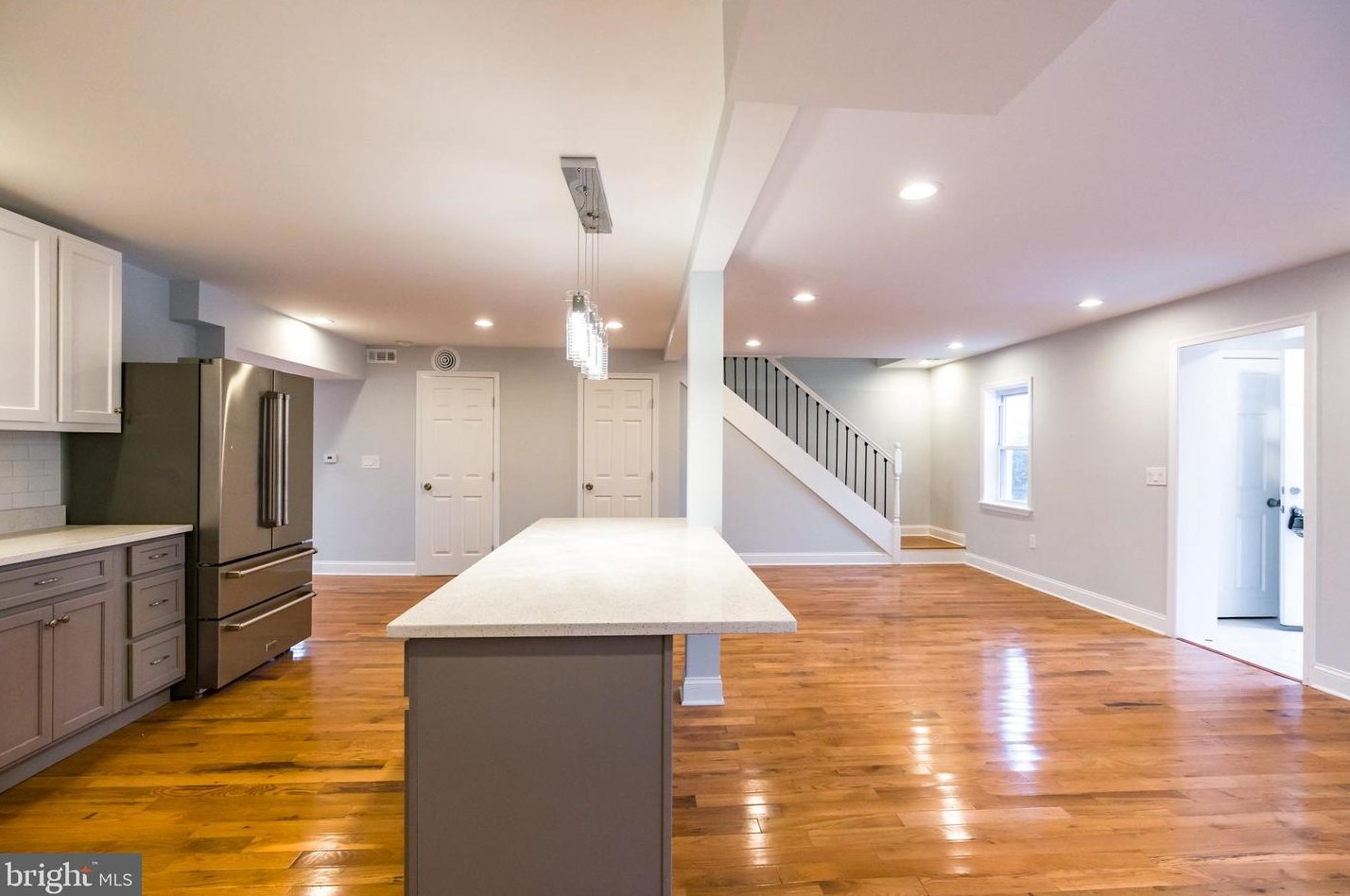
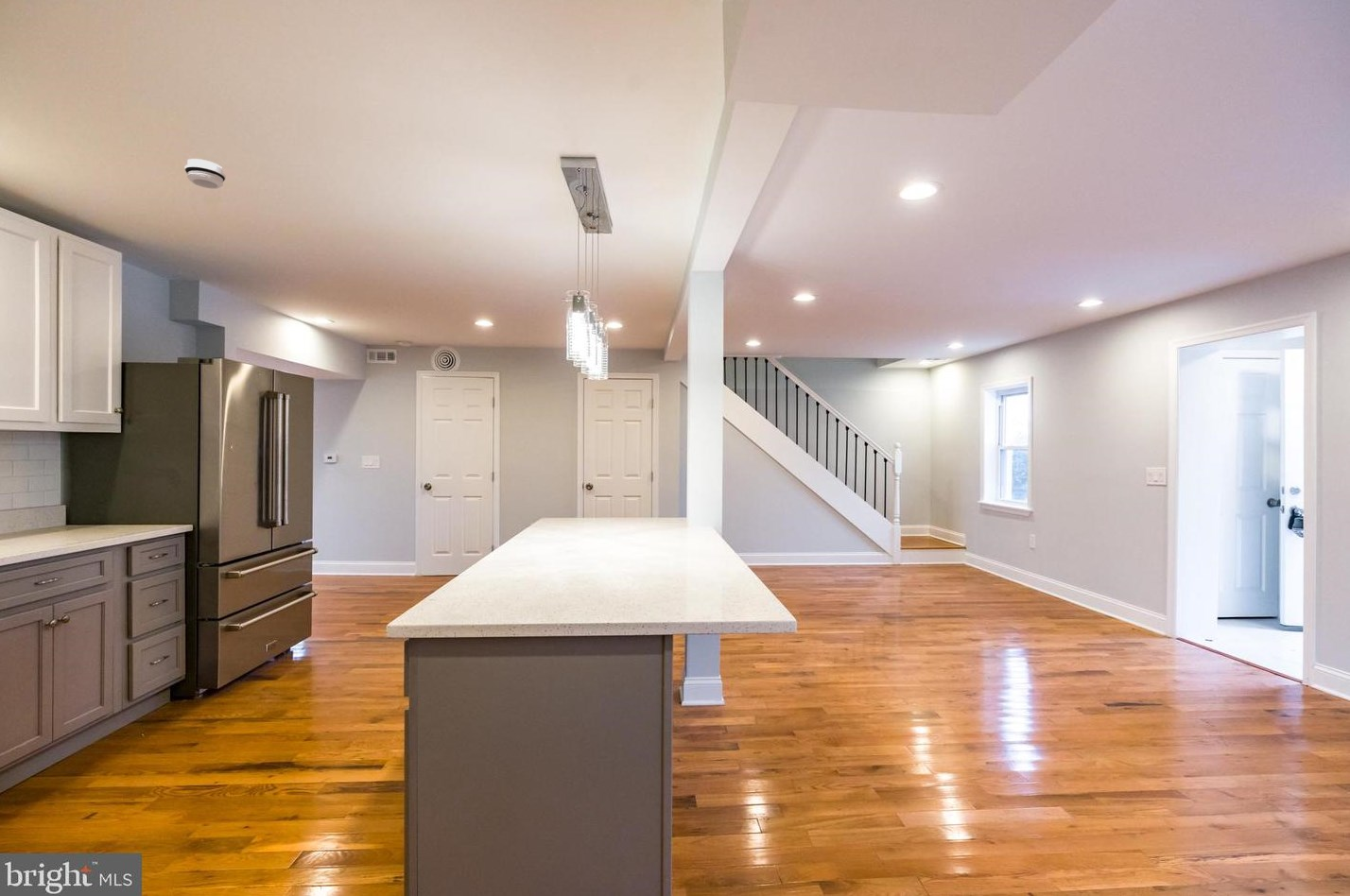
+ smoke detector (205, 174)
